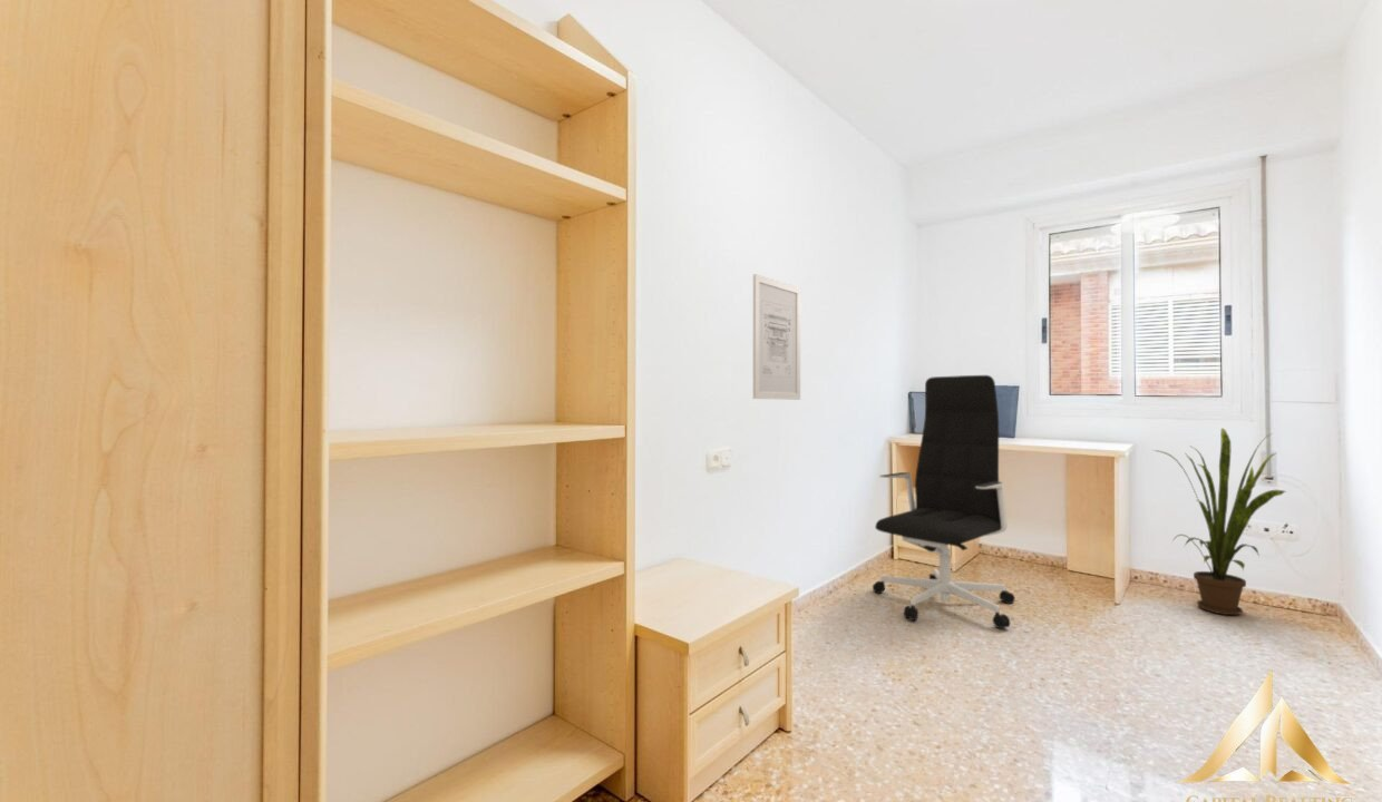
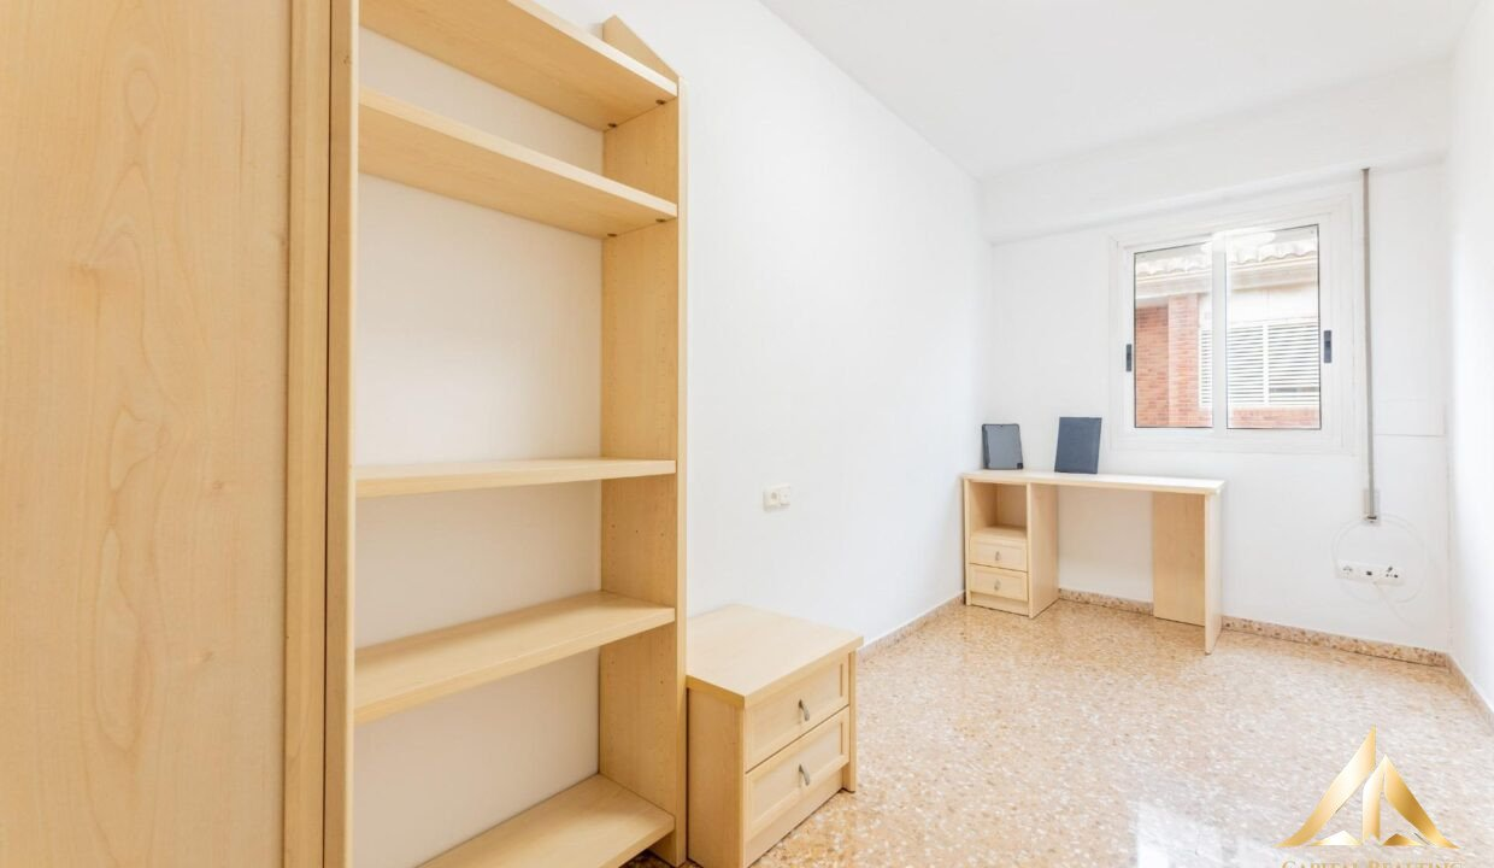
- house plant (1214, 517)
- wall art (778, 340)
- office chair (942, 489)
